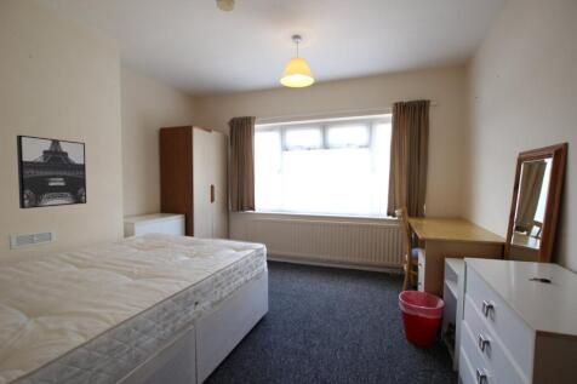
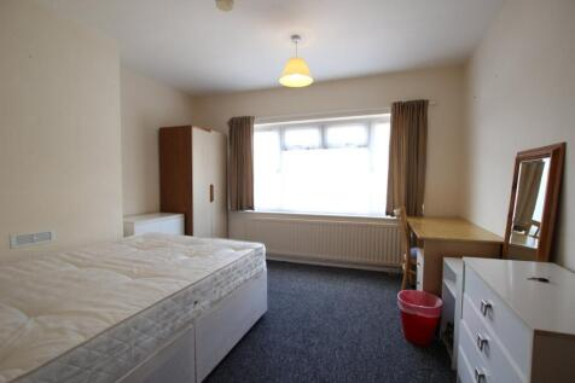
- wall art (55, 172)
